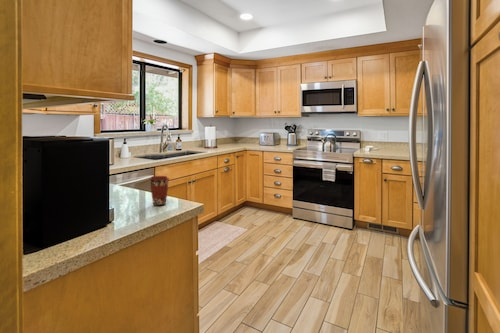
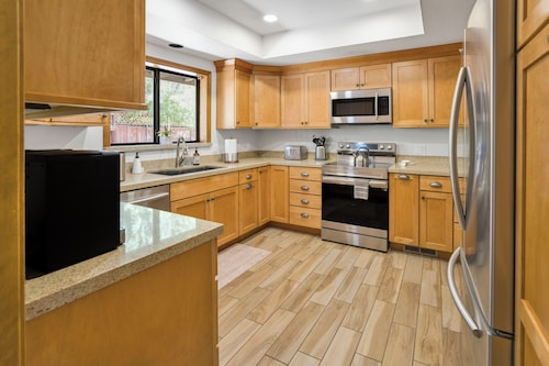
- coffee cup (159, 190)
